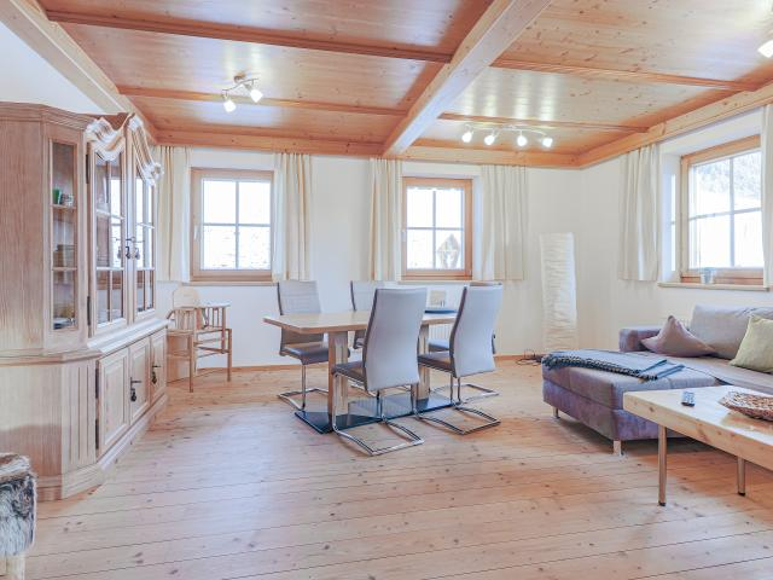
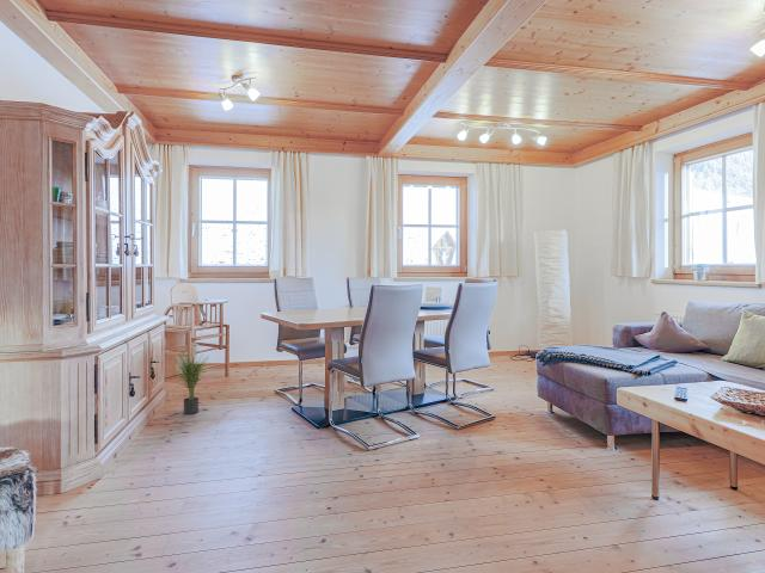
+ potted plant (190, 378)
